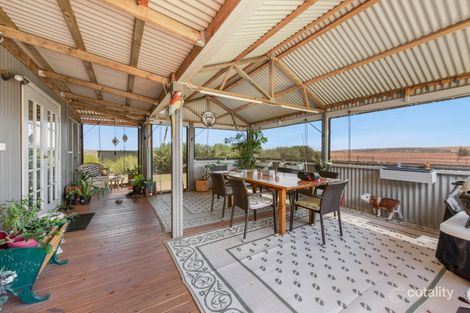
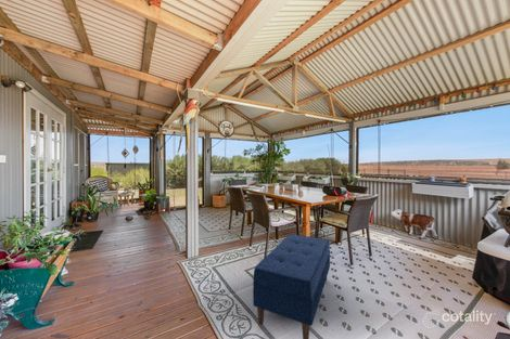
+ bench (297, 274)
